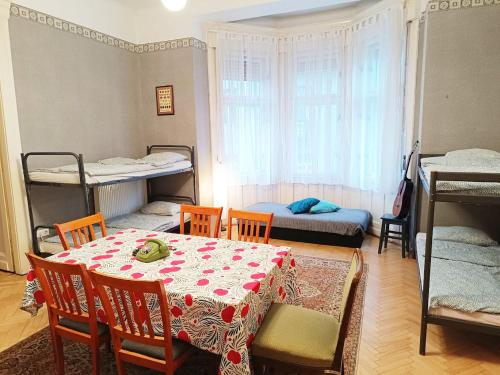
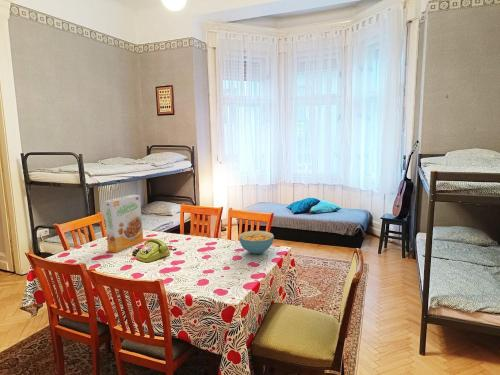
+ cereal box (124, 222)
+ cereal bowl (256, 243)
